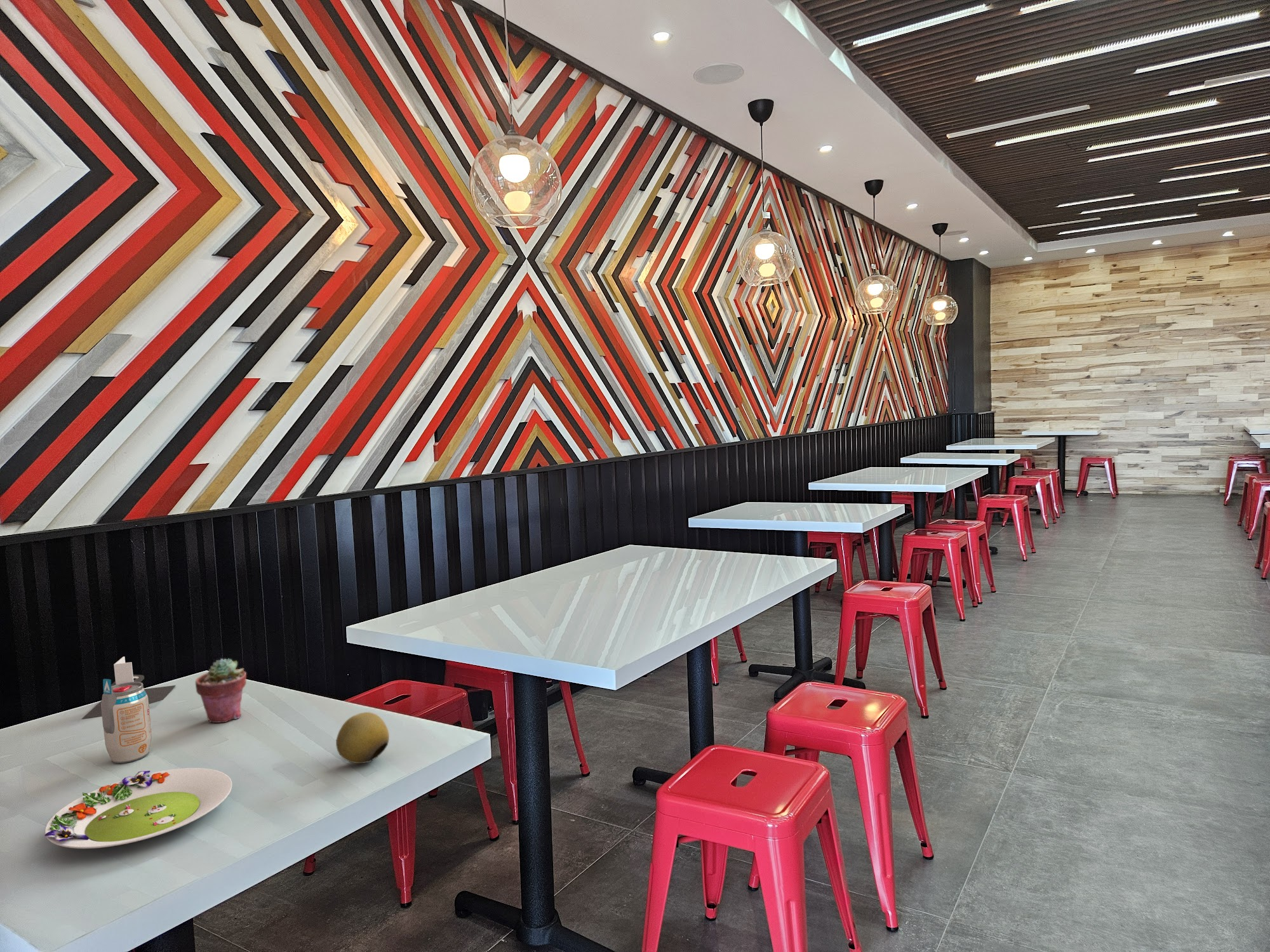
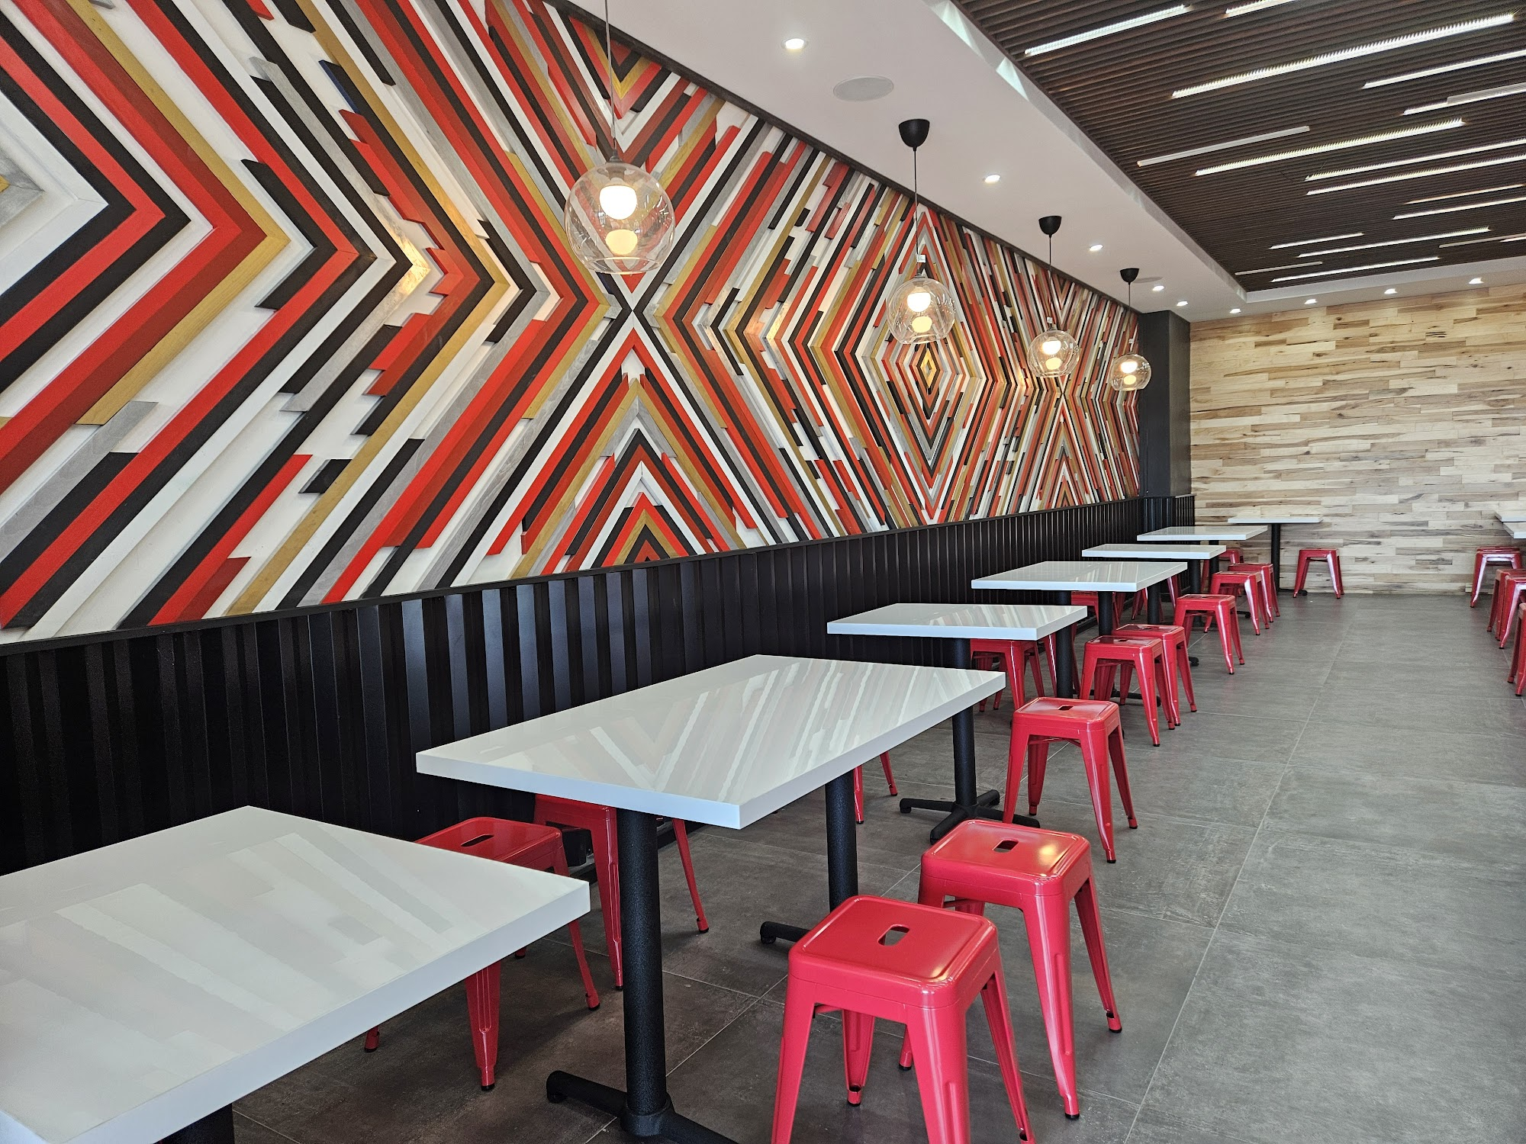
- potted succulent (222, 688)
- salad plate (144, 809)
- fruit (362, 737)
- beverage can (125, 715)
- napkin holder (129, 680)
